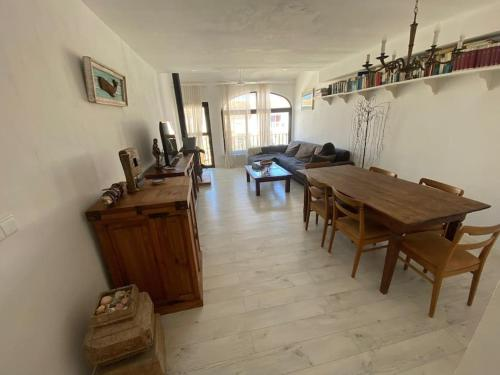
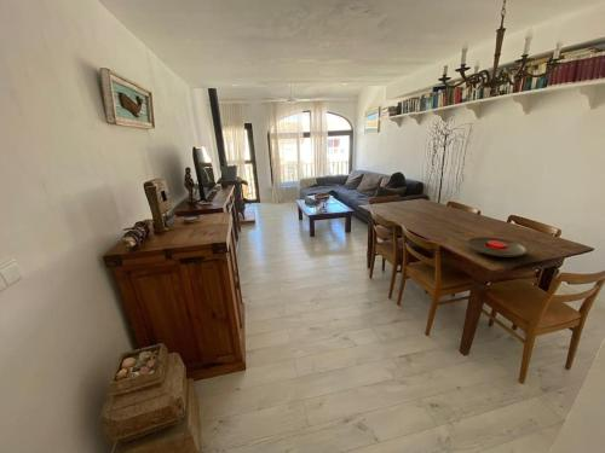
+ plate (495, 246)
